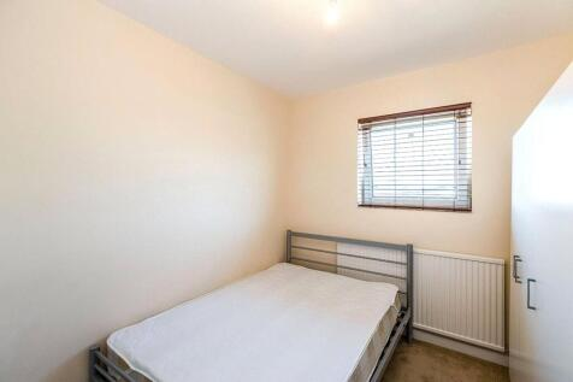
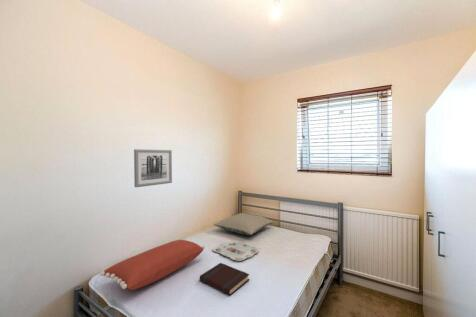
+ serving tray (235, 250)
+ pillow (158, 260)
+ wall art (154, 167)
+ pillow (244, 223)
+ book (224, 277)
